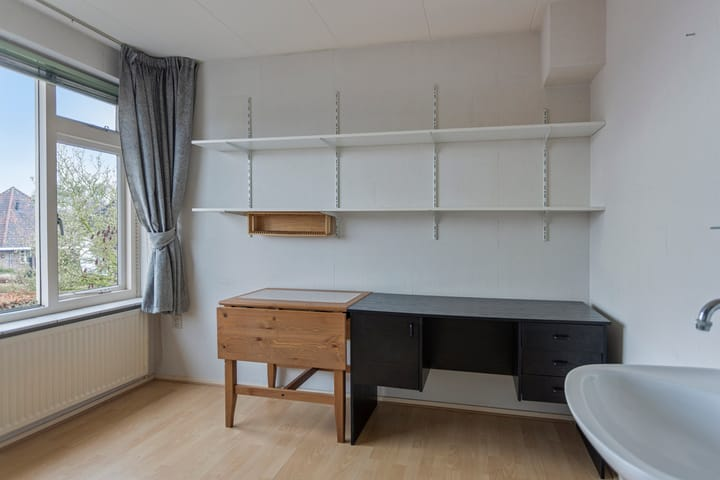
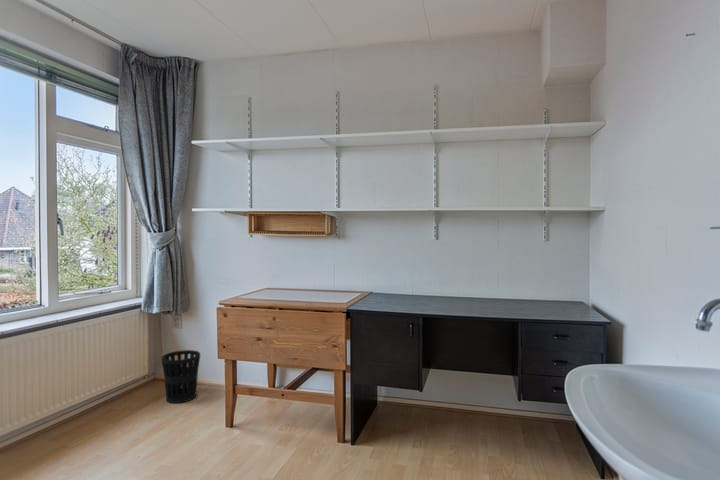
+ wastebasket (181, 376)
